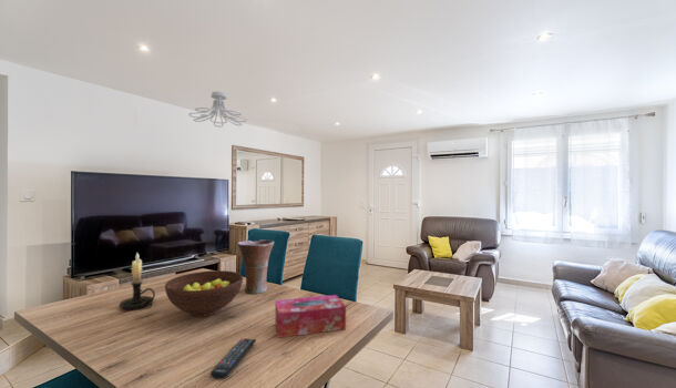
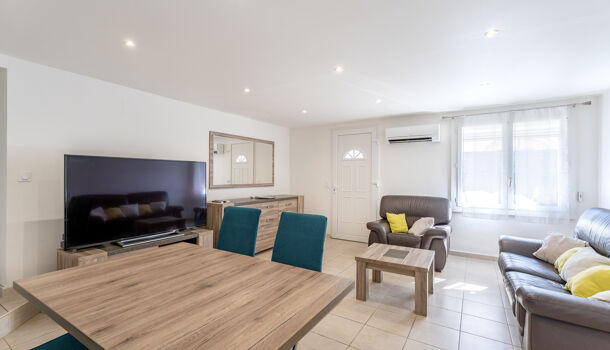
- ceiling light fixture (217, 108)
- candle holder (140, 278)
- vase (255, 265)
- tissue box (309, 314)
- remote control (235, 356)
- fruit bowl (205, 295)
